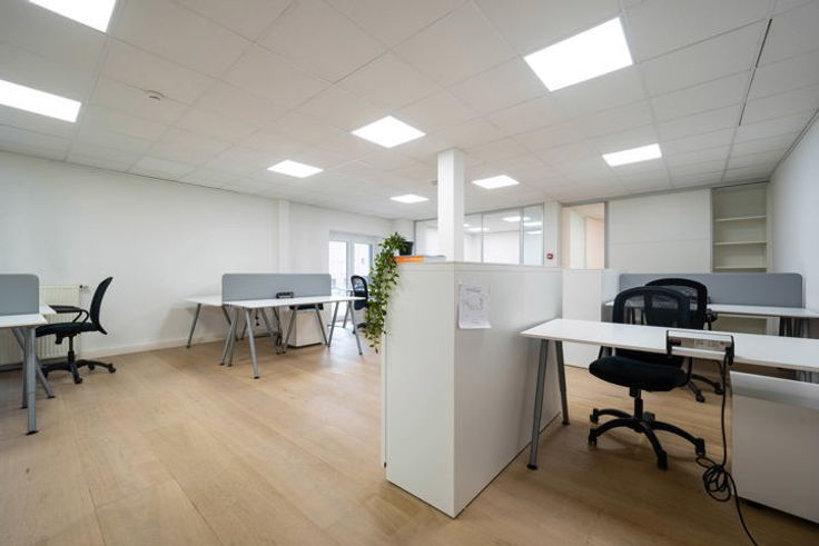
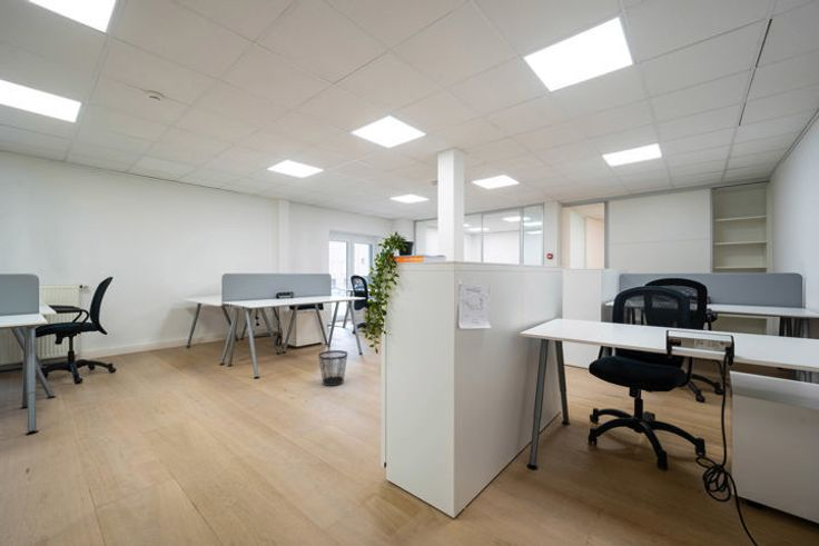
+ wastebasket (333, 368)
